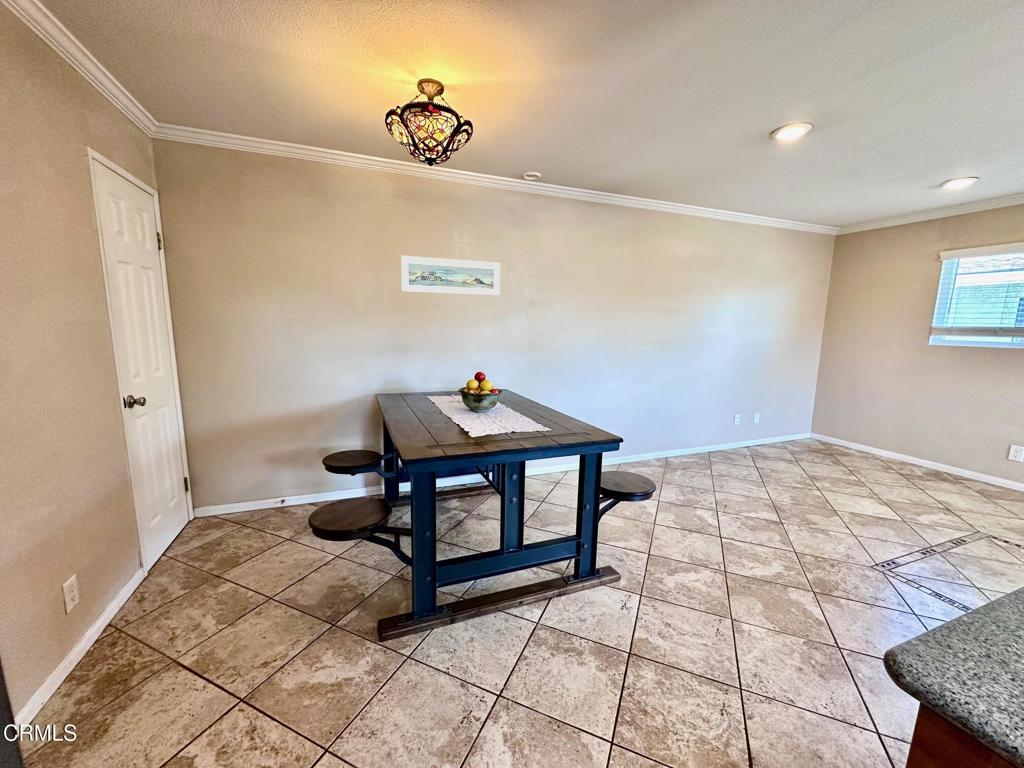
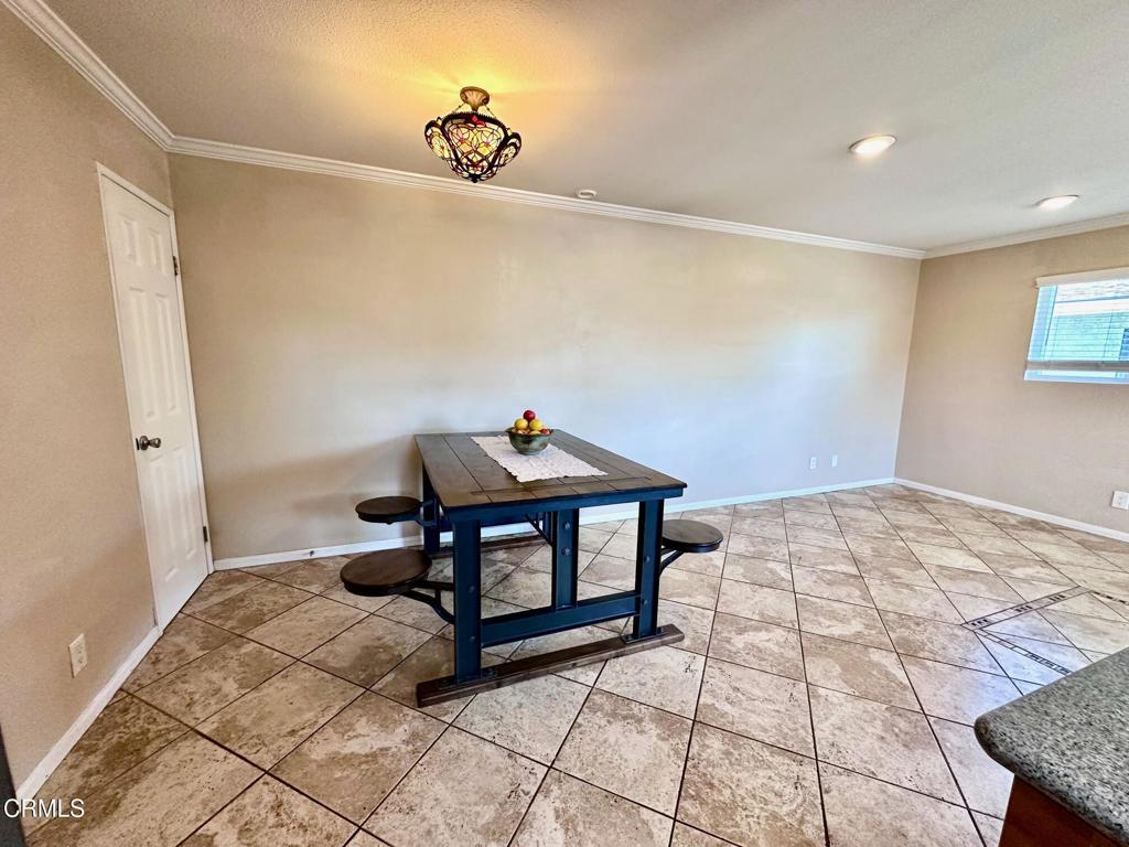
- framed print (452, 276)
